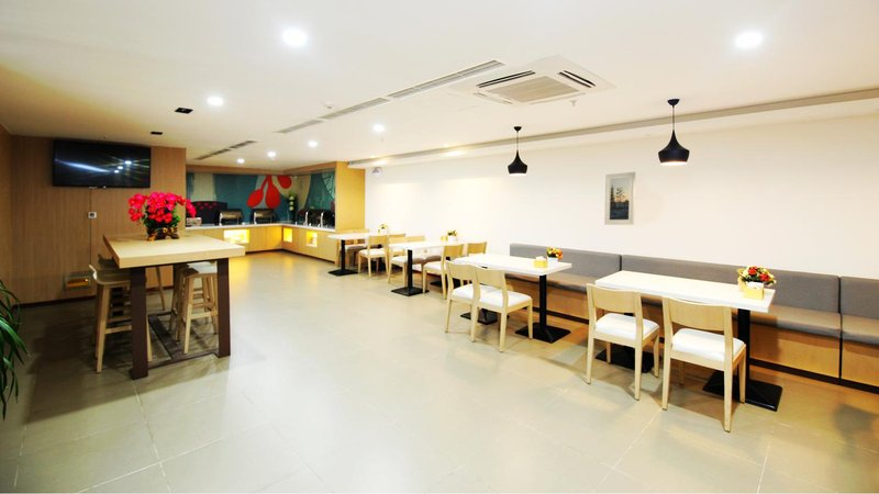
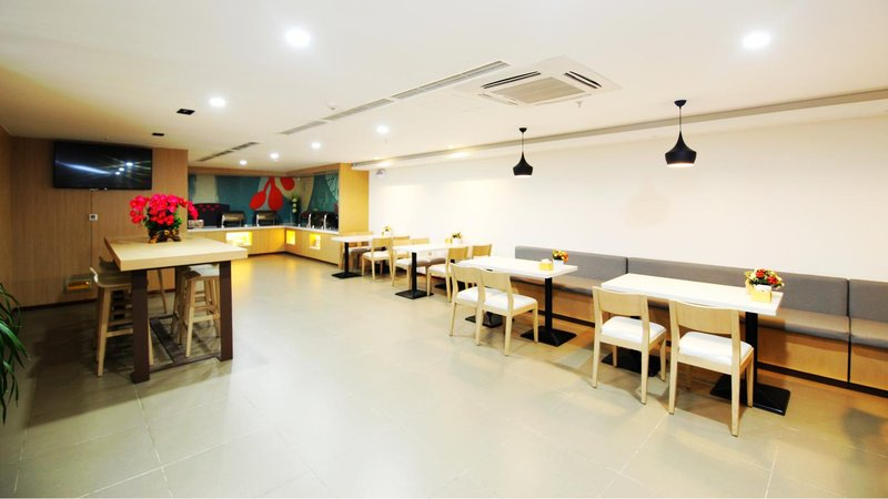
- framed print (619, 199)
